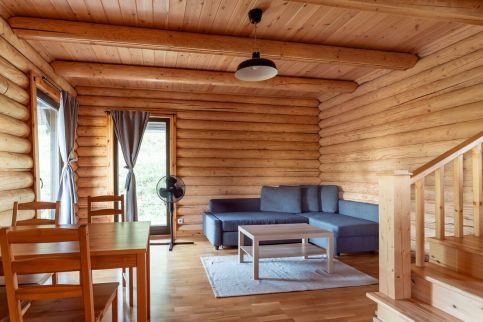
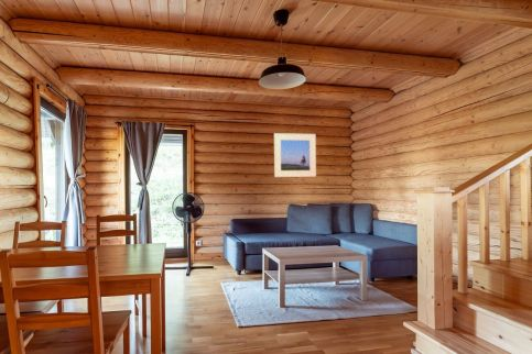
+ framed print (295, 155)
